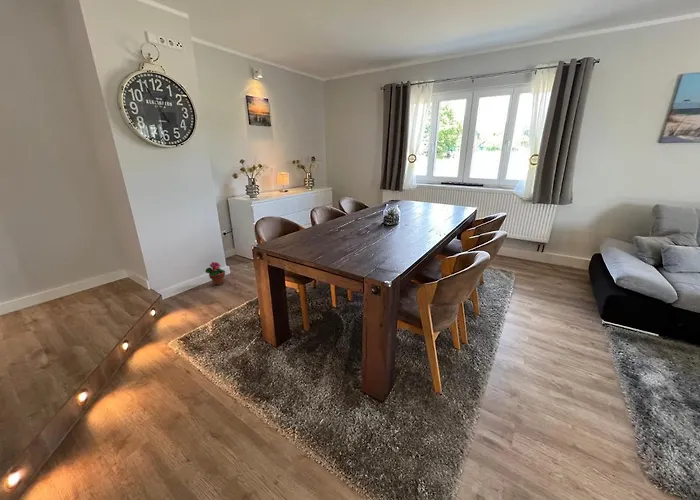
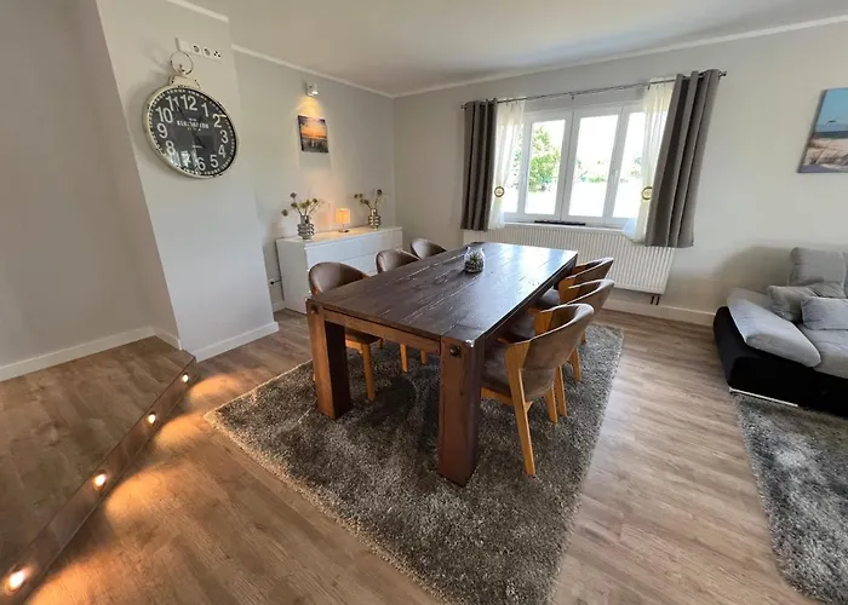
- potted flower (215, 272)
